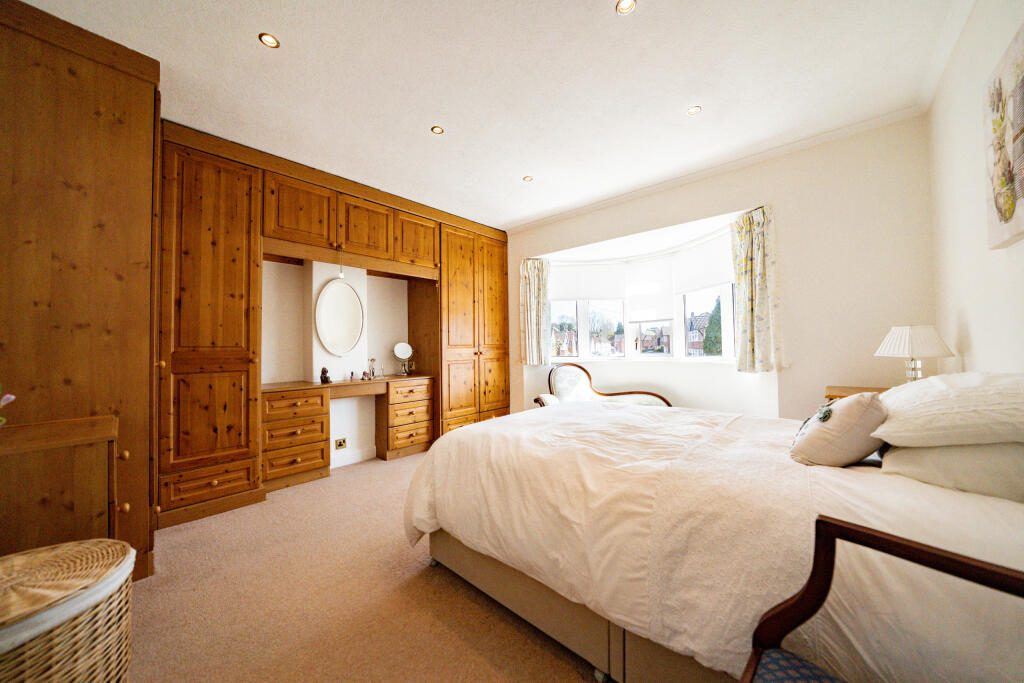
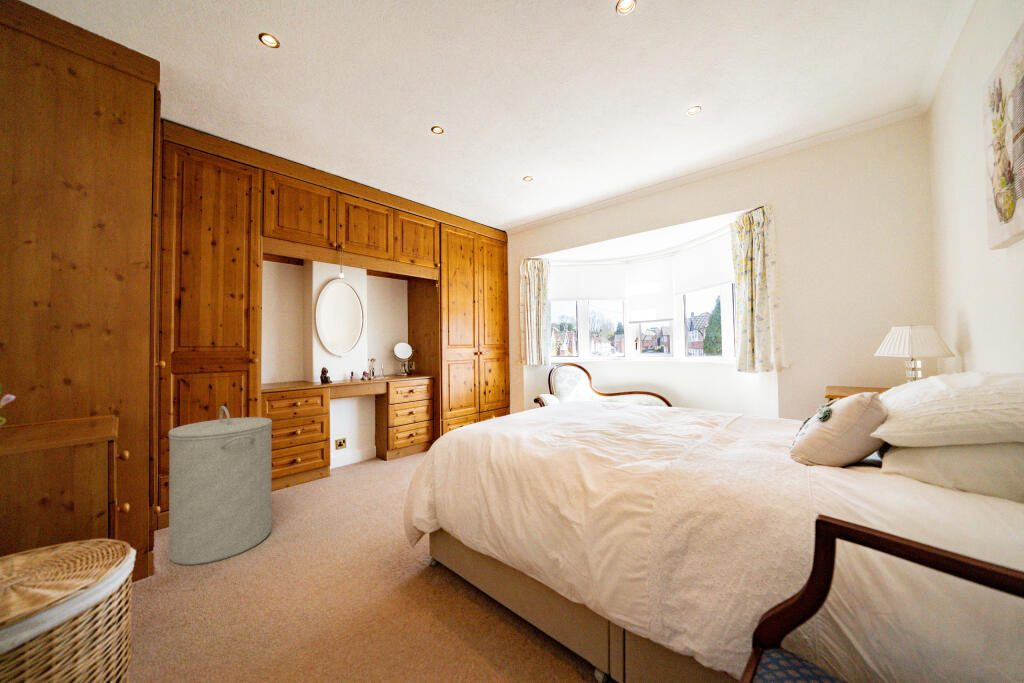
+ laundry hamper (223, 473)
